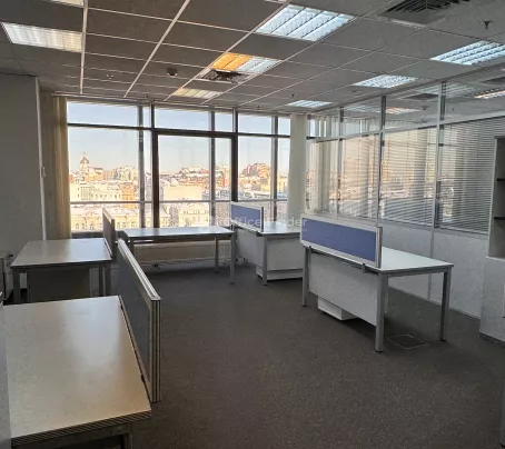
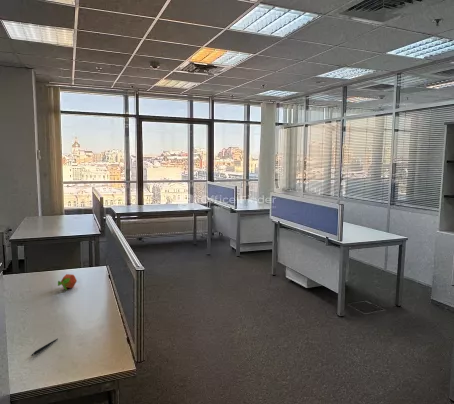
+ fruit (67, 281)
+ pen (45, 346)
